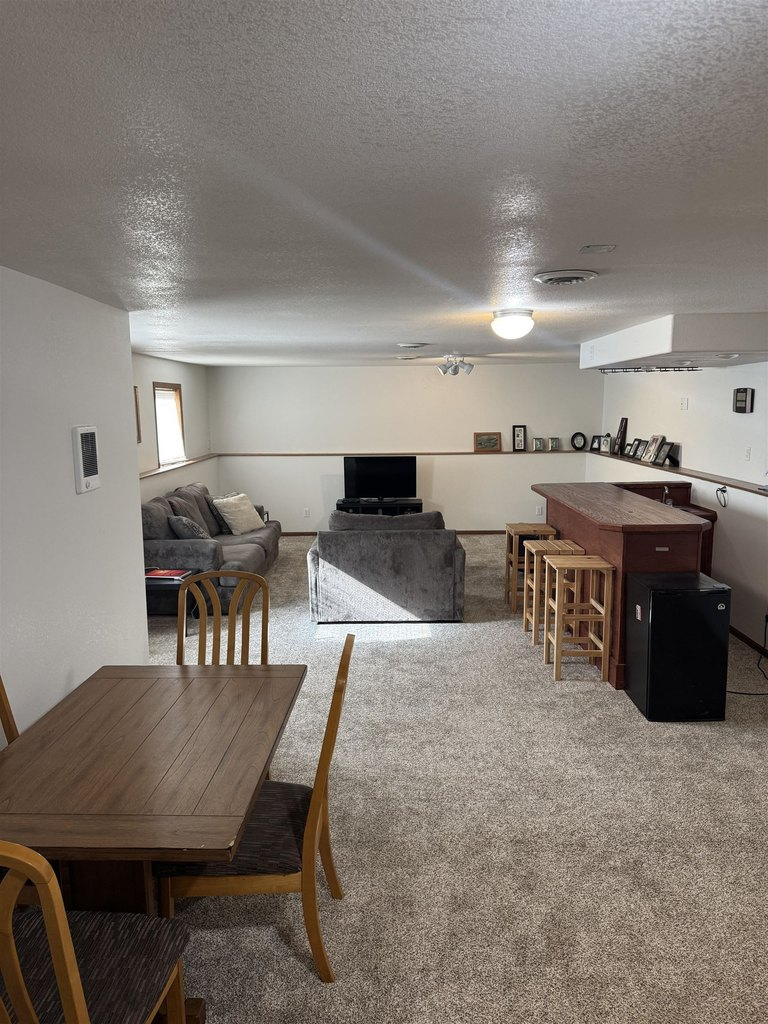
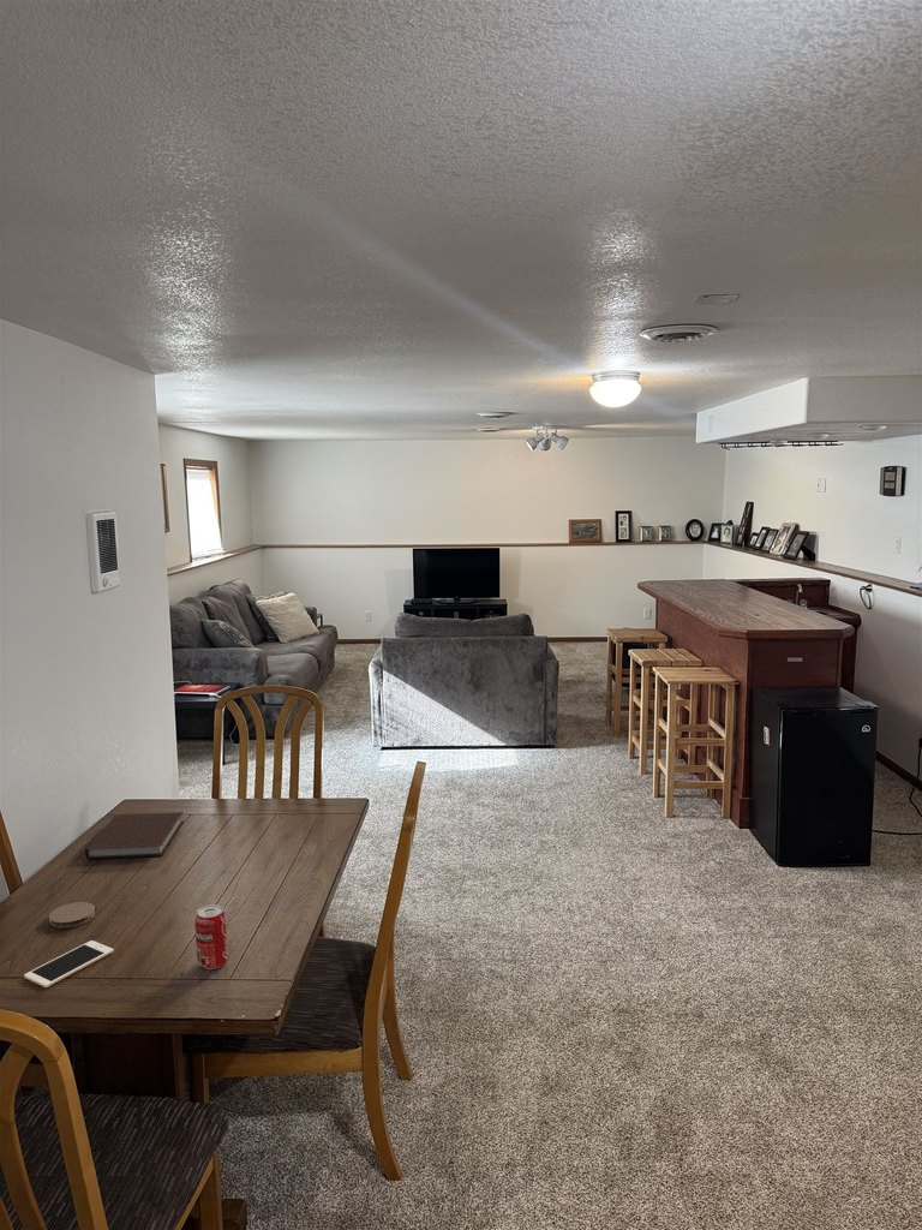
+ cell phone (70, 962)
+ coaster (72, 914)
+ beverage can (211, 937)
+ notebook (137, 834)
